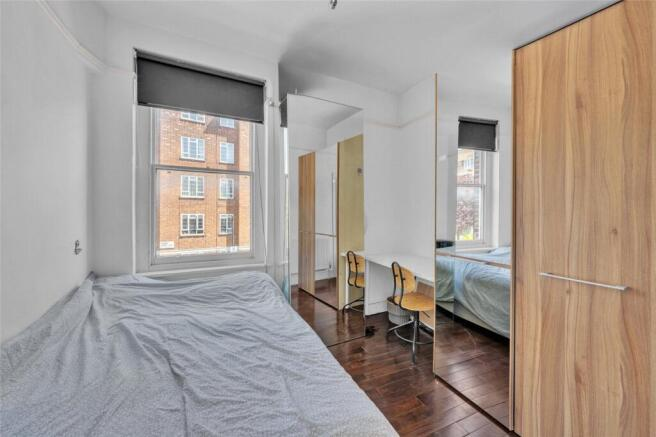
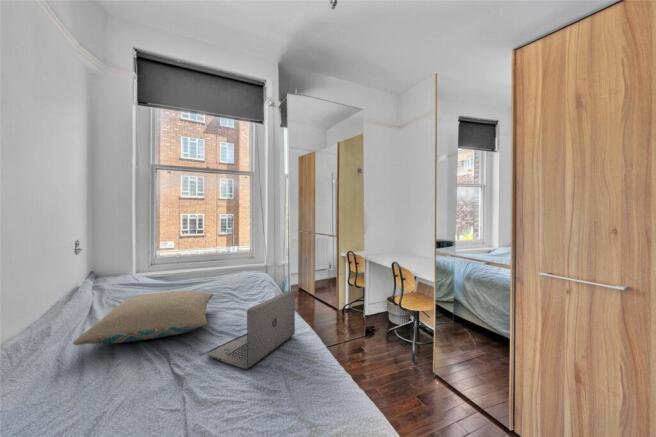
+ laptop (254, 320)
+ pillow (159, 313)
